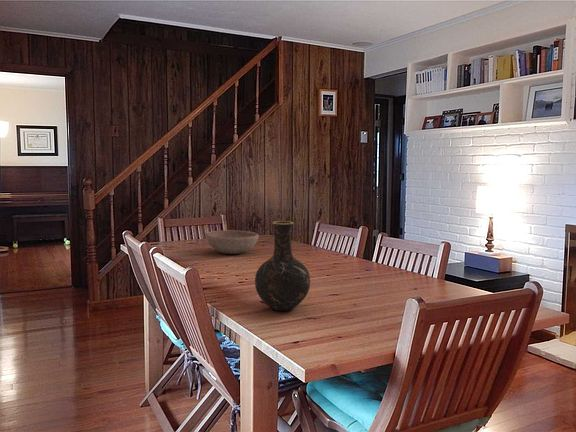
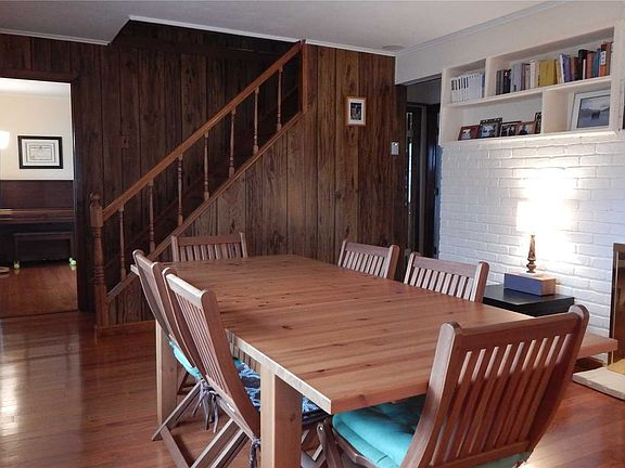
- vase (282, 265)
- bowl (232, 242)
